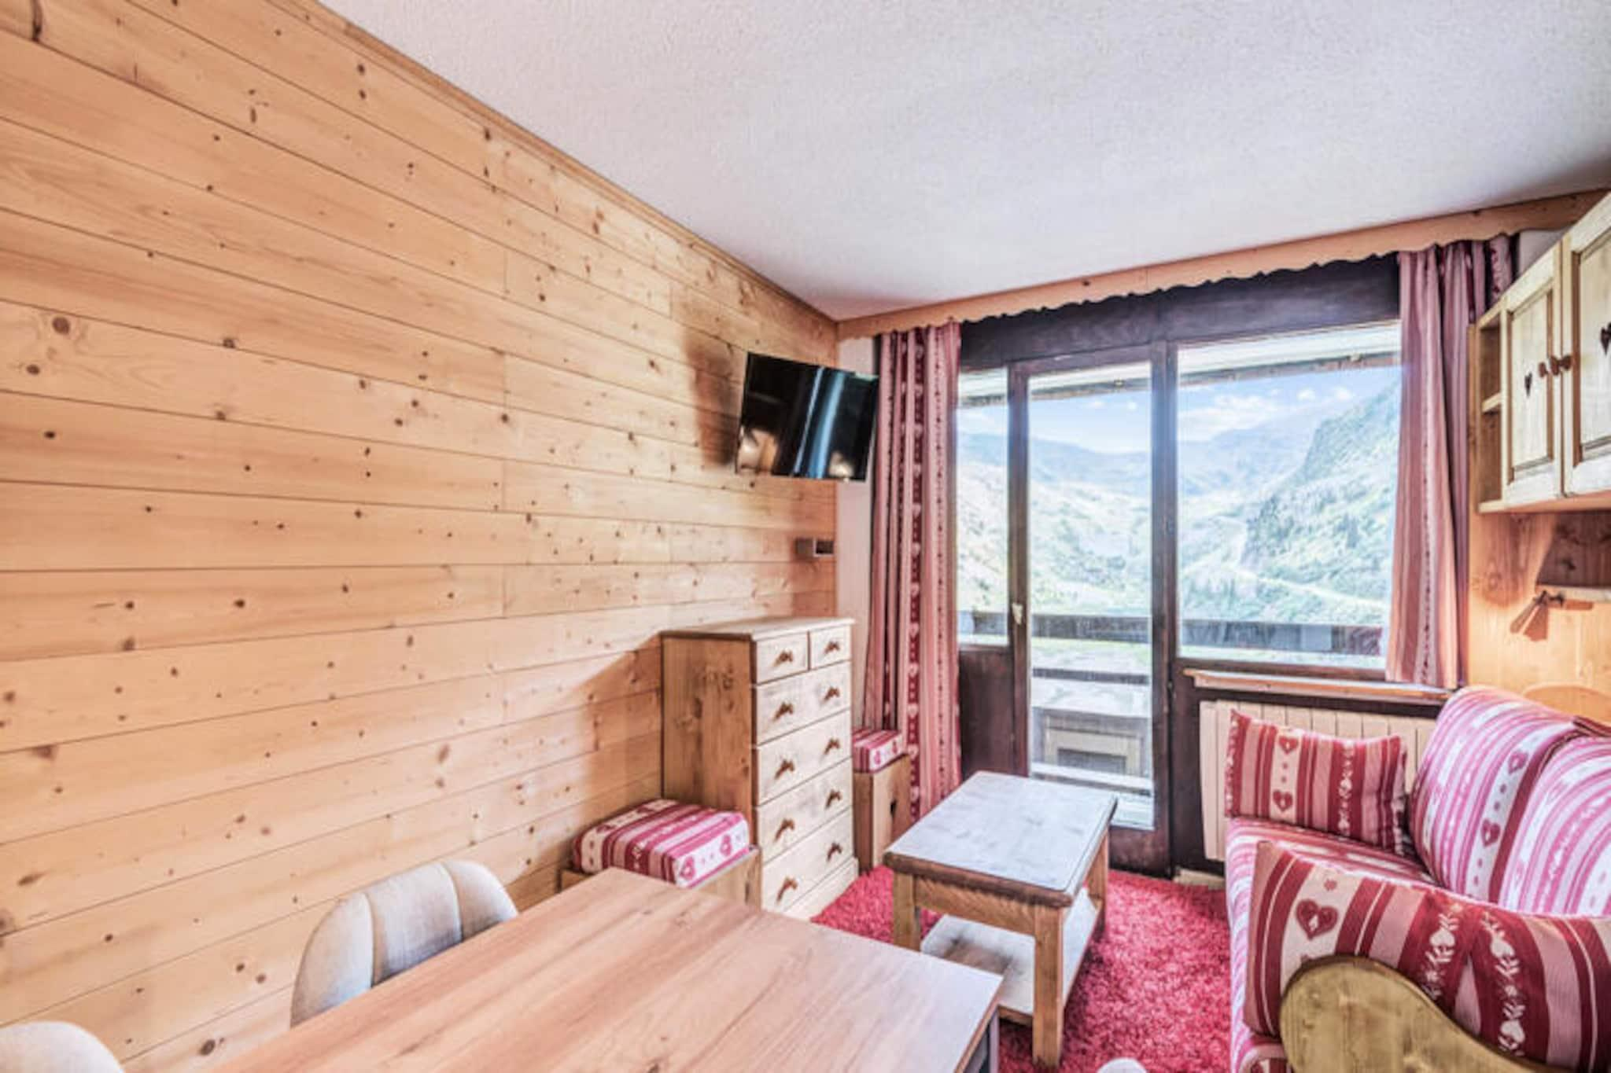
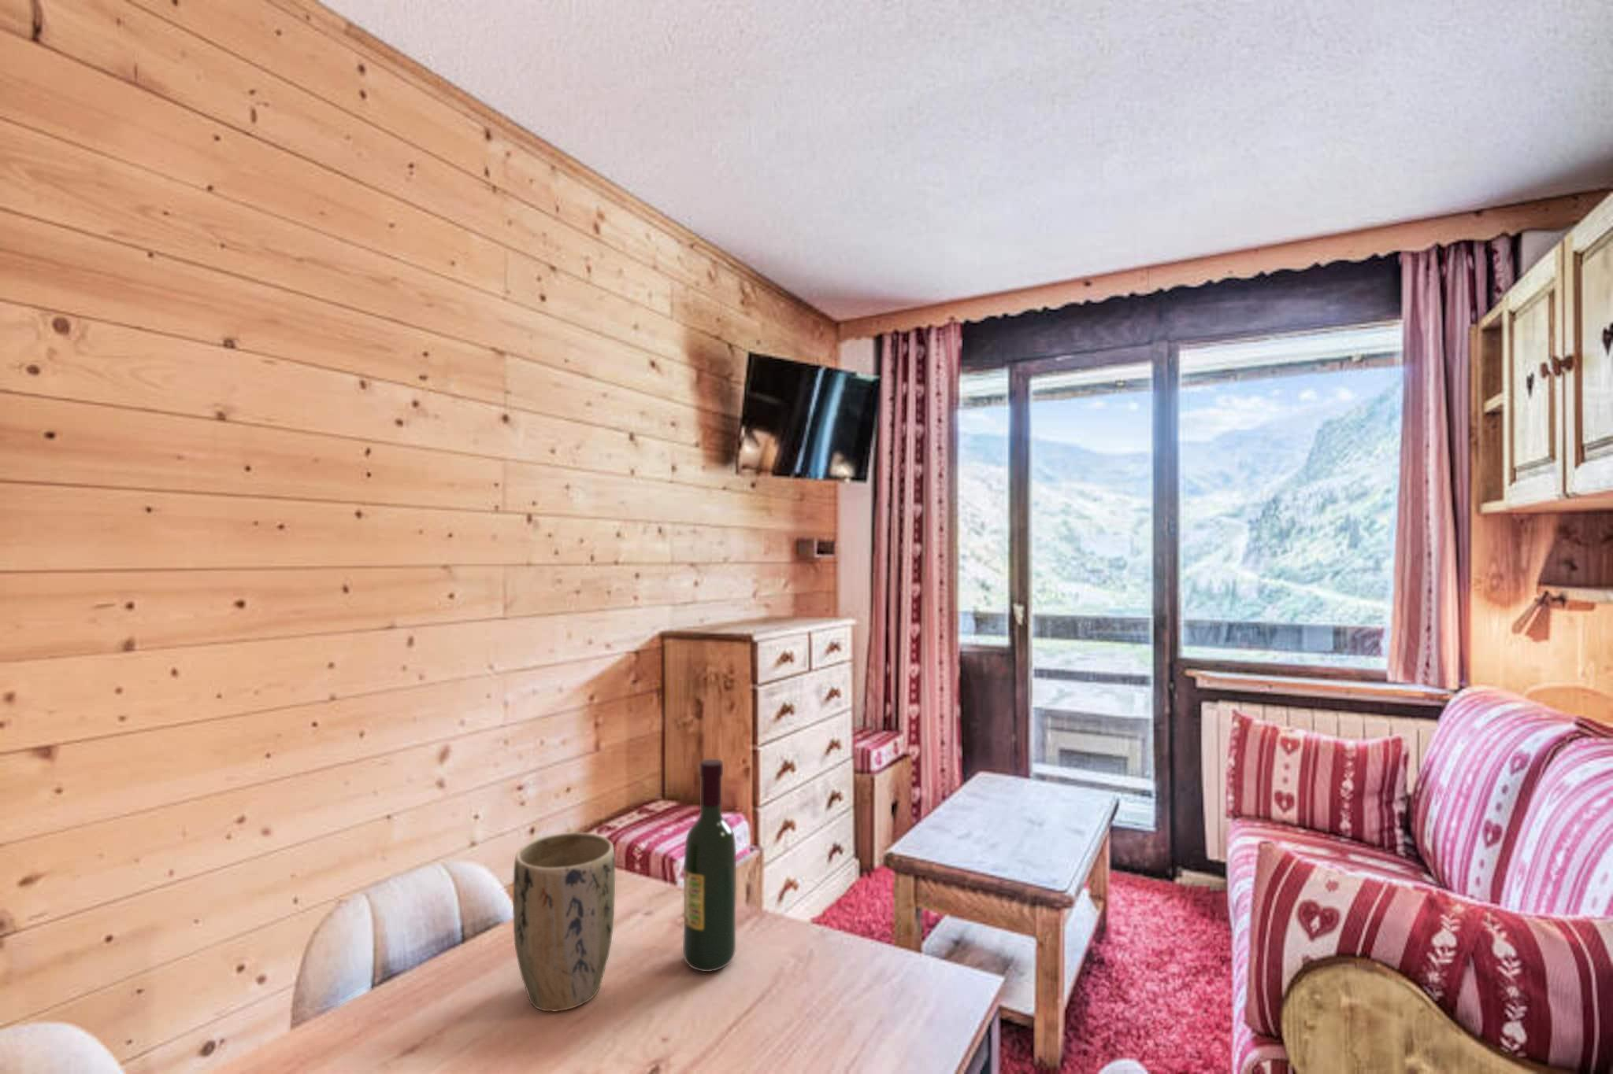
+ plant pot (564, 919)
+ wine bottle (710, 861)
